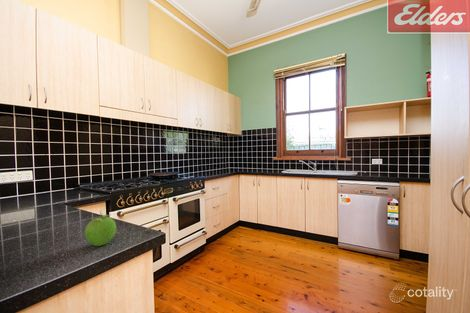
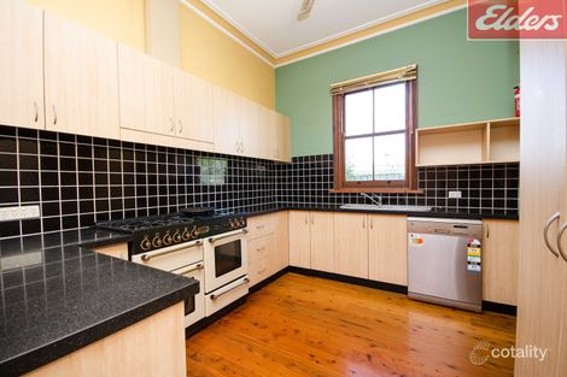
- fruit (101, 229)
